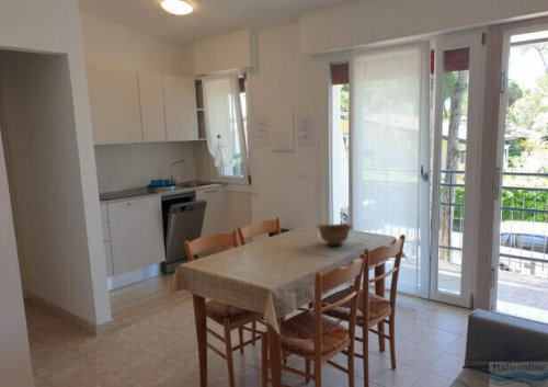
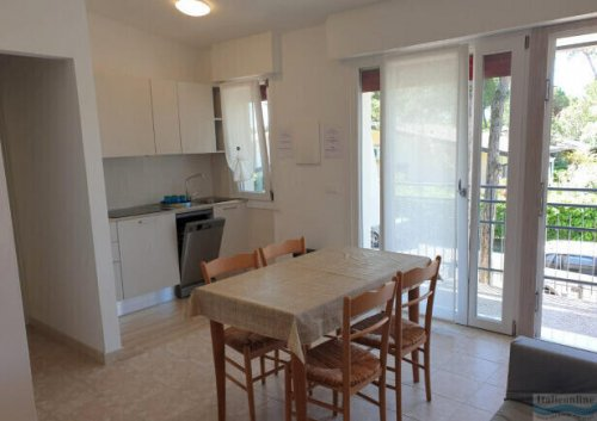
- bowl (334, 235)
